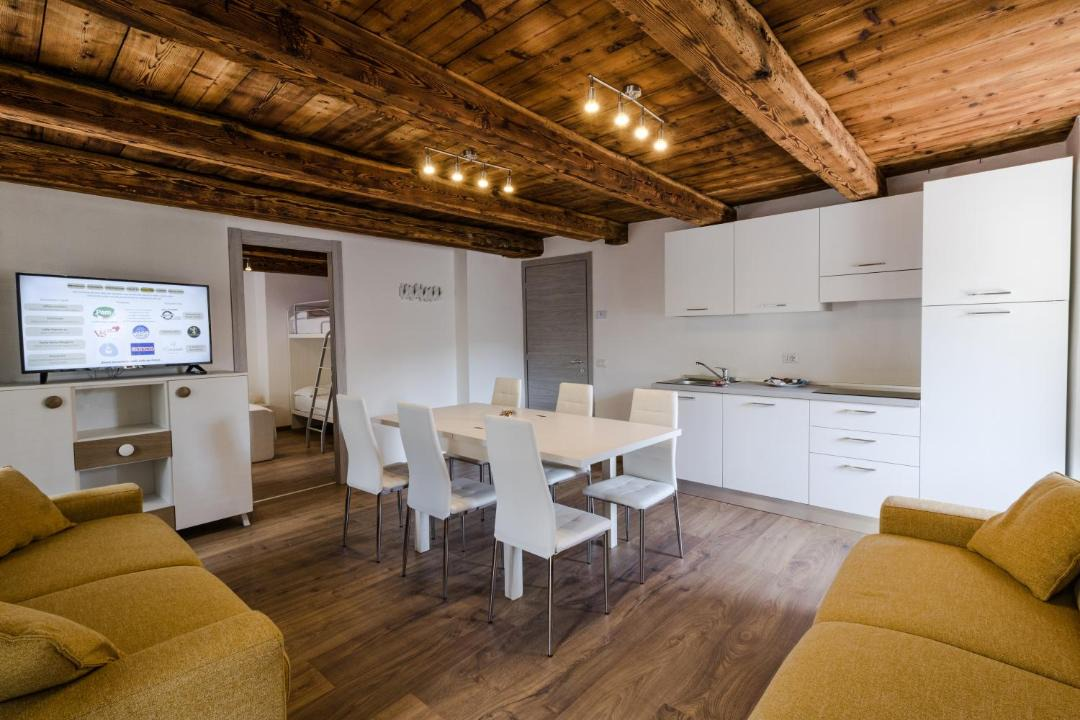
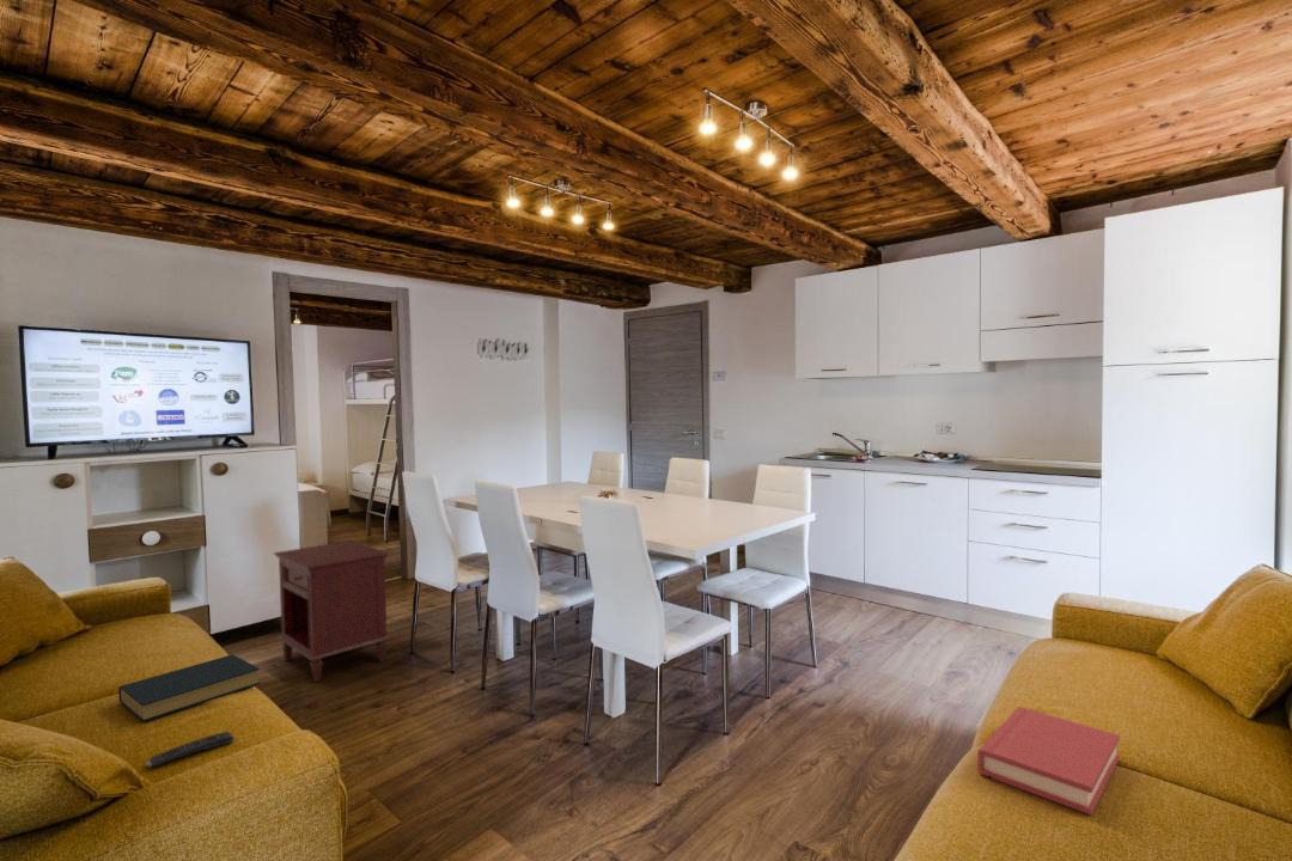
+ hardback book (191, 684)
+ remote control (190, 749)
+ hardback book (1049, 753)
+ nightstand (333, 606)
